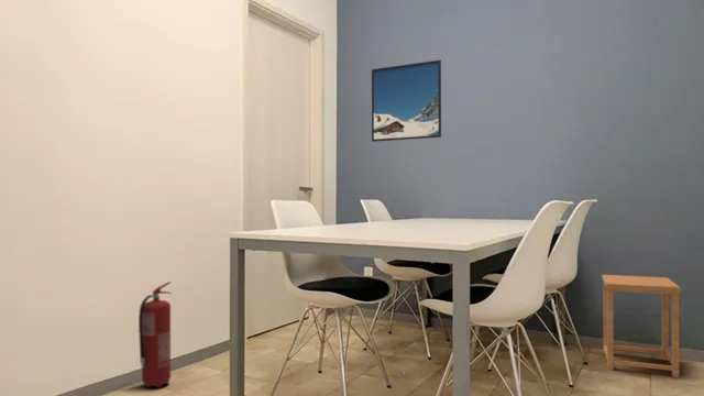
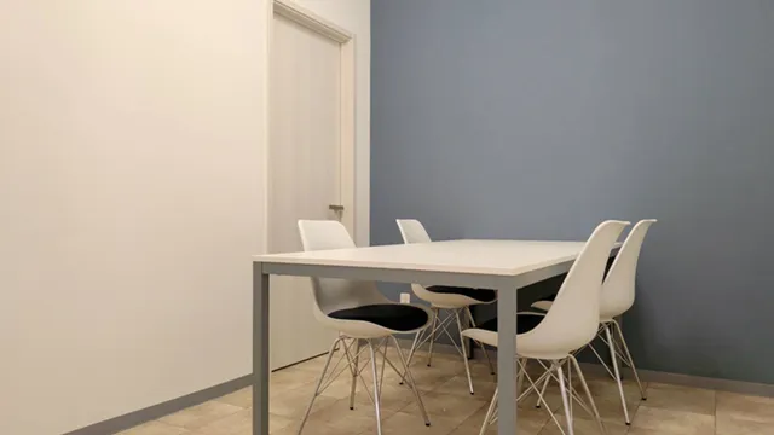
- side table (662, 322)
- fire extinguisher (155, 334)
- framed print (405, 101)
